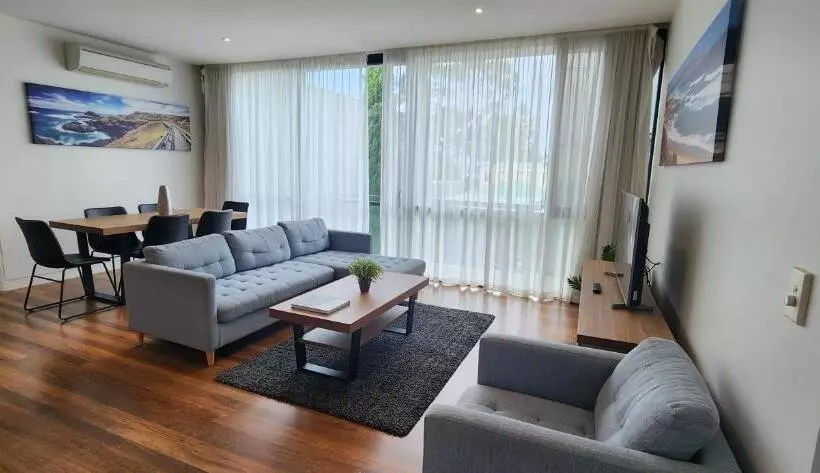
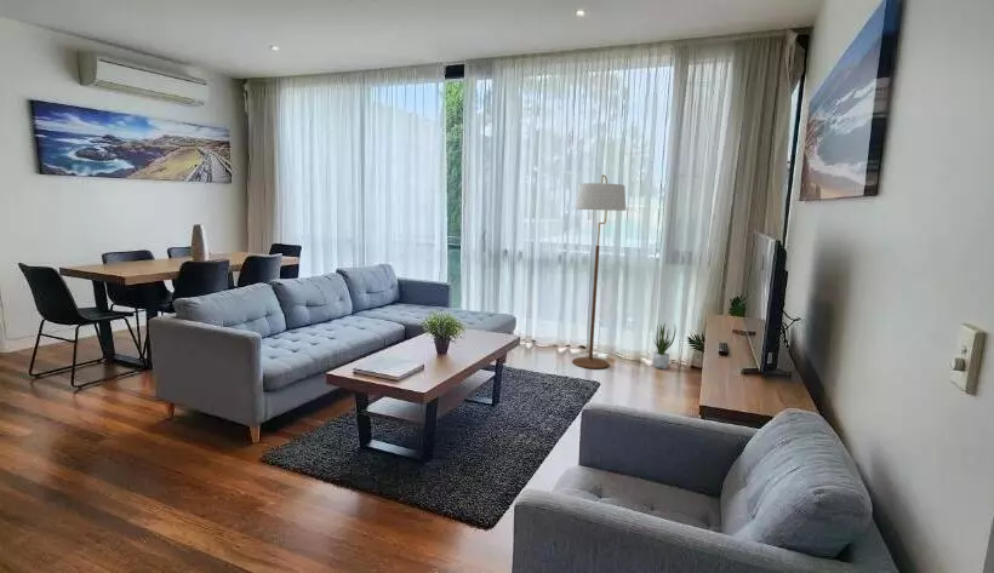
+ floor lamp (596, 270)
+ potted plant (663, 345)
